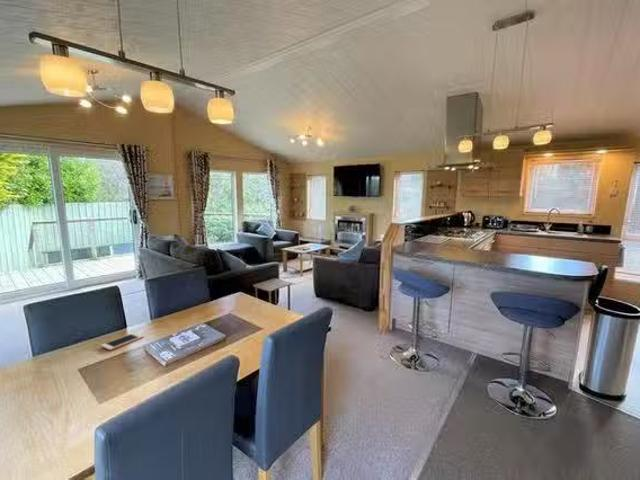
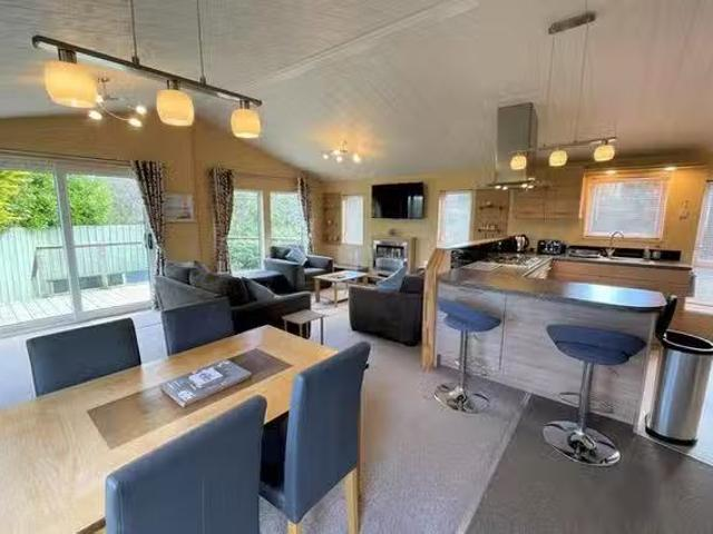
- cell phone (123, 340)
